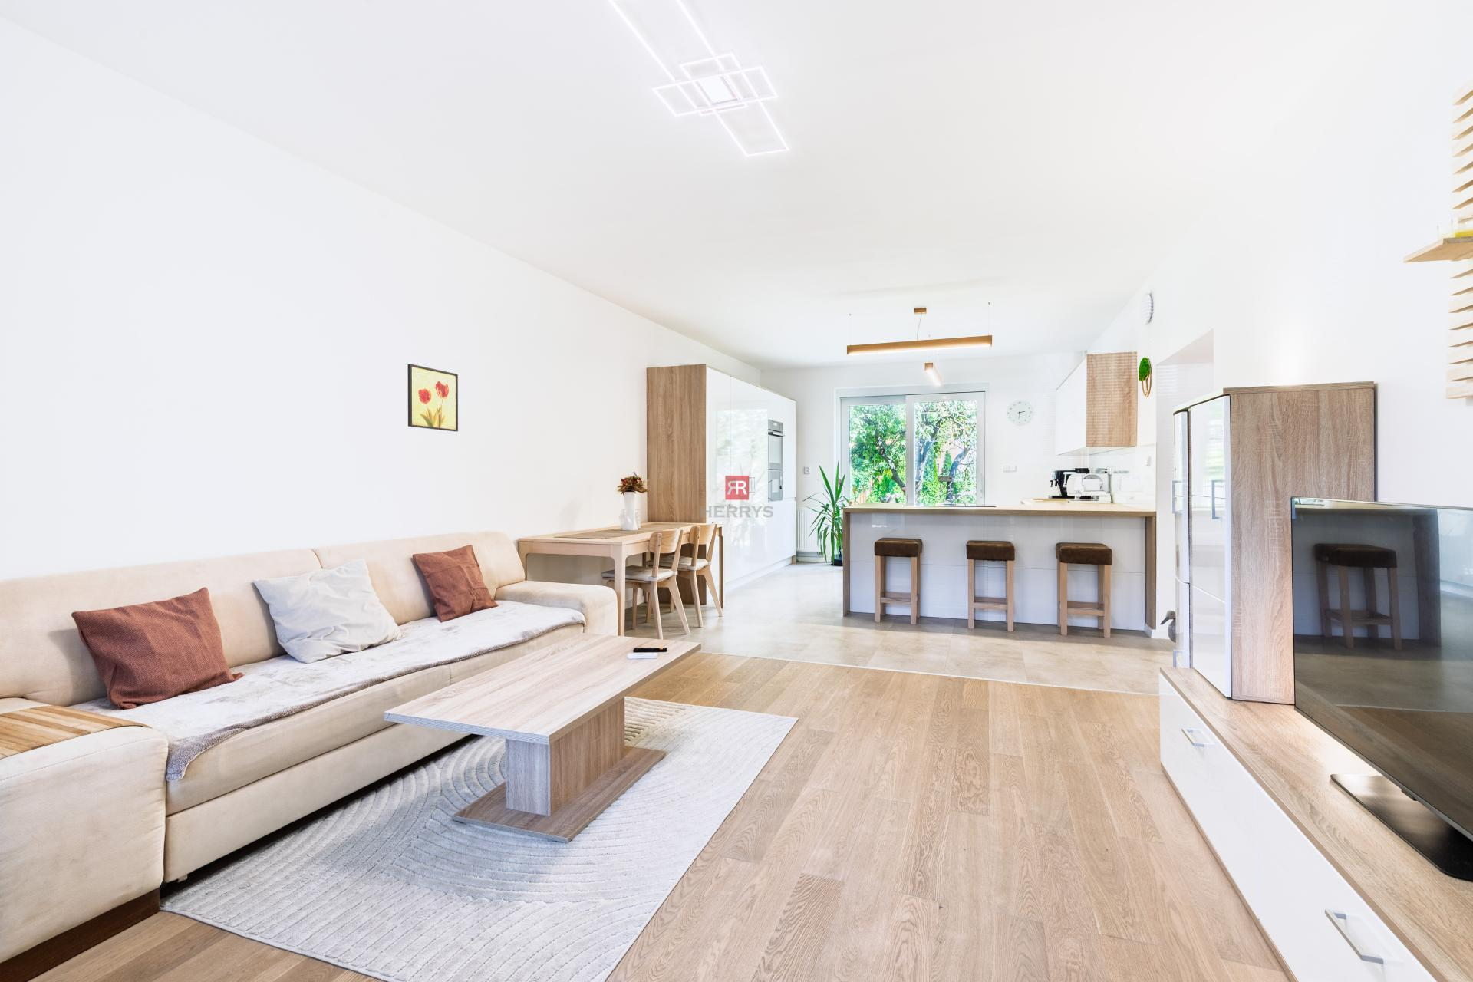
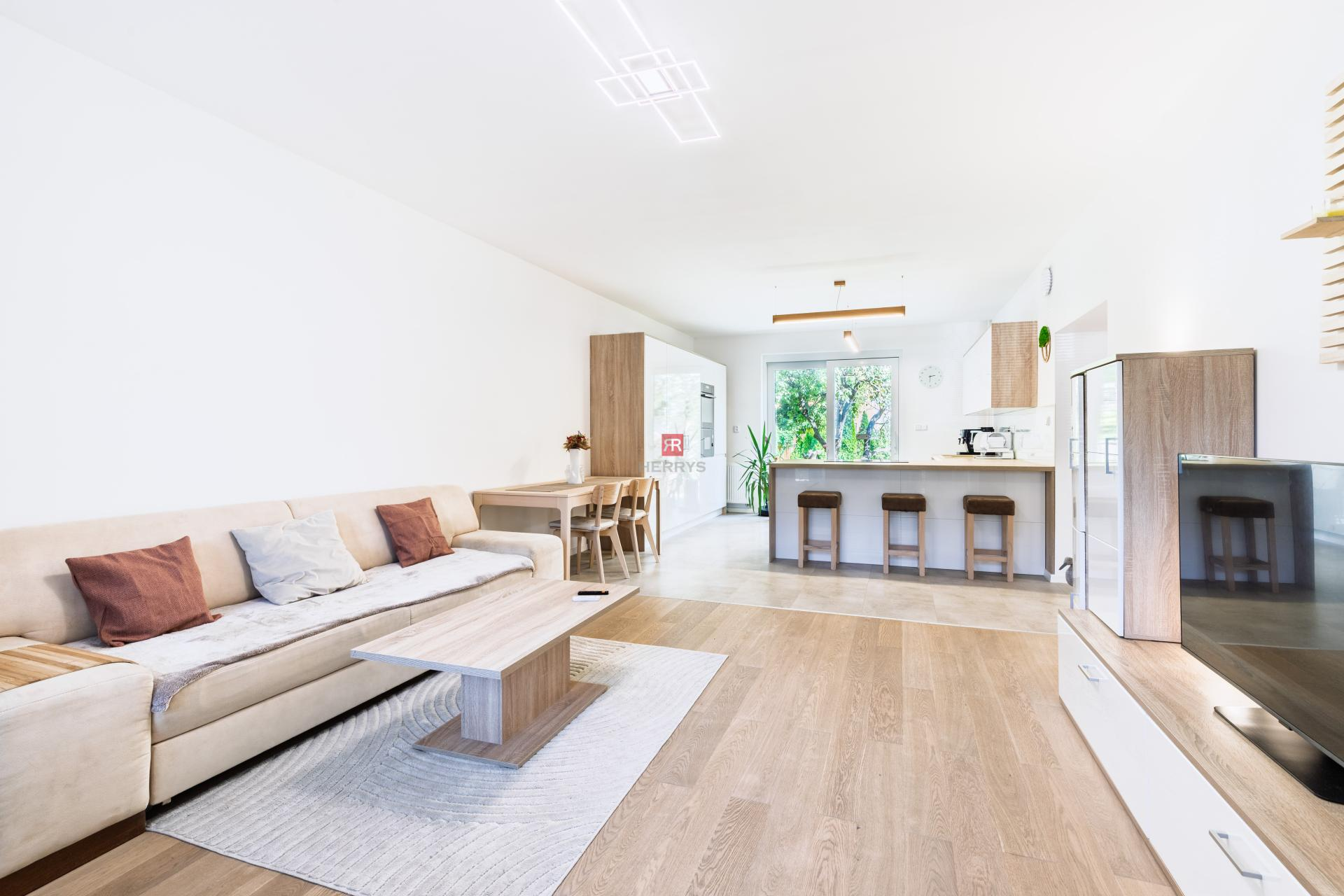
- wall art (433, 399)
